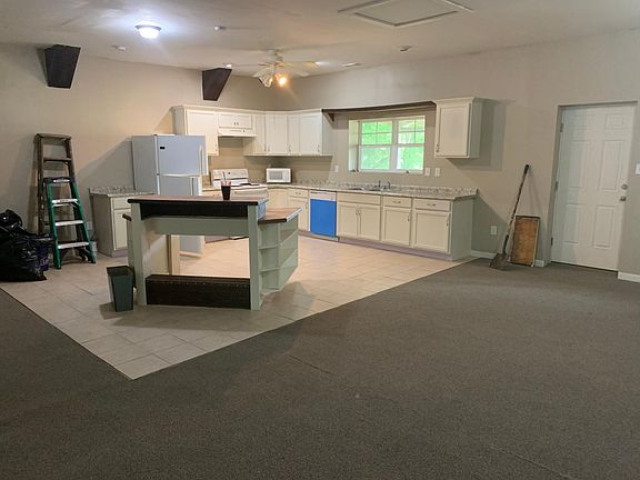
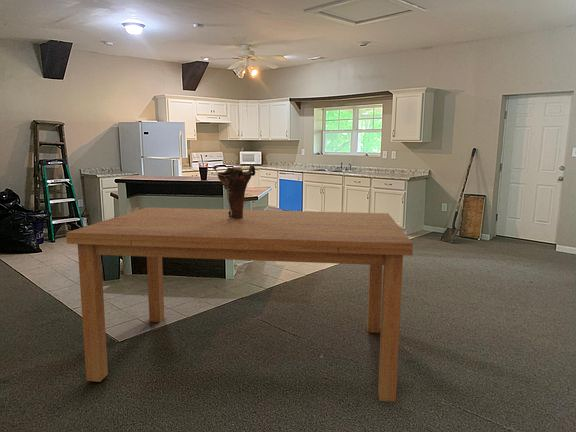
+ vase (234, 191)
+ dining table (256, 260)
